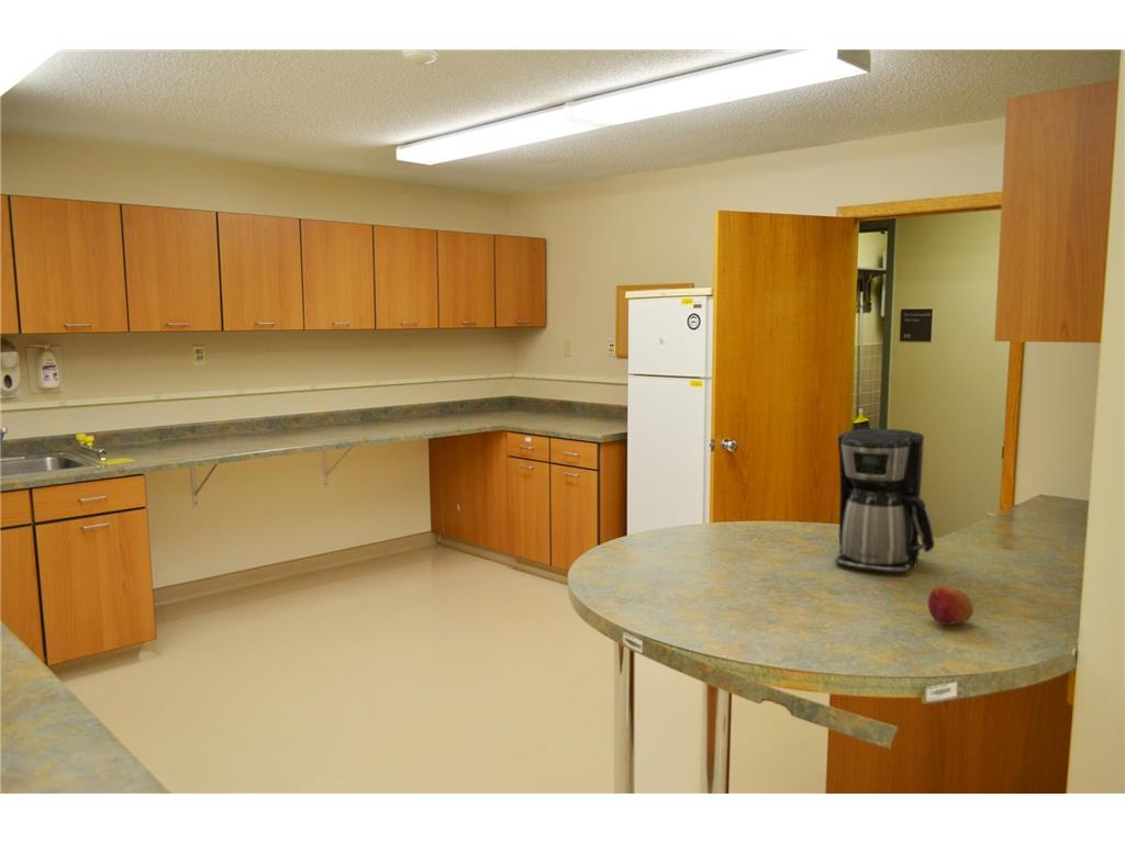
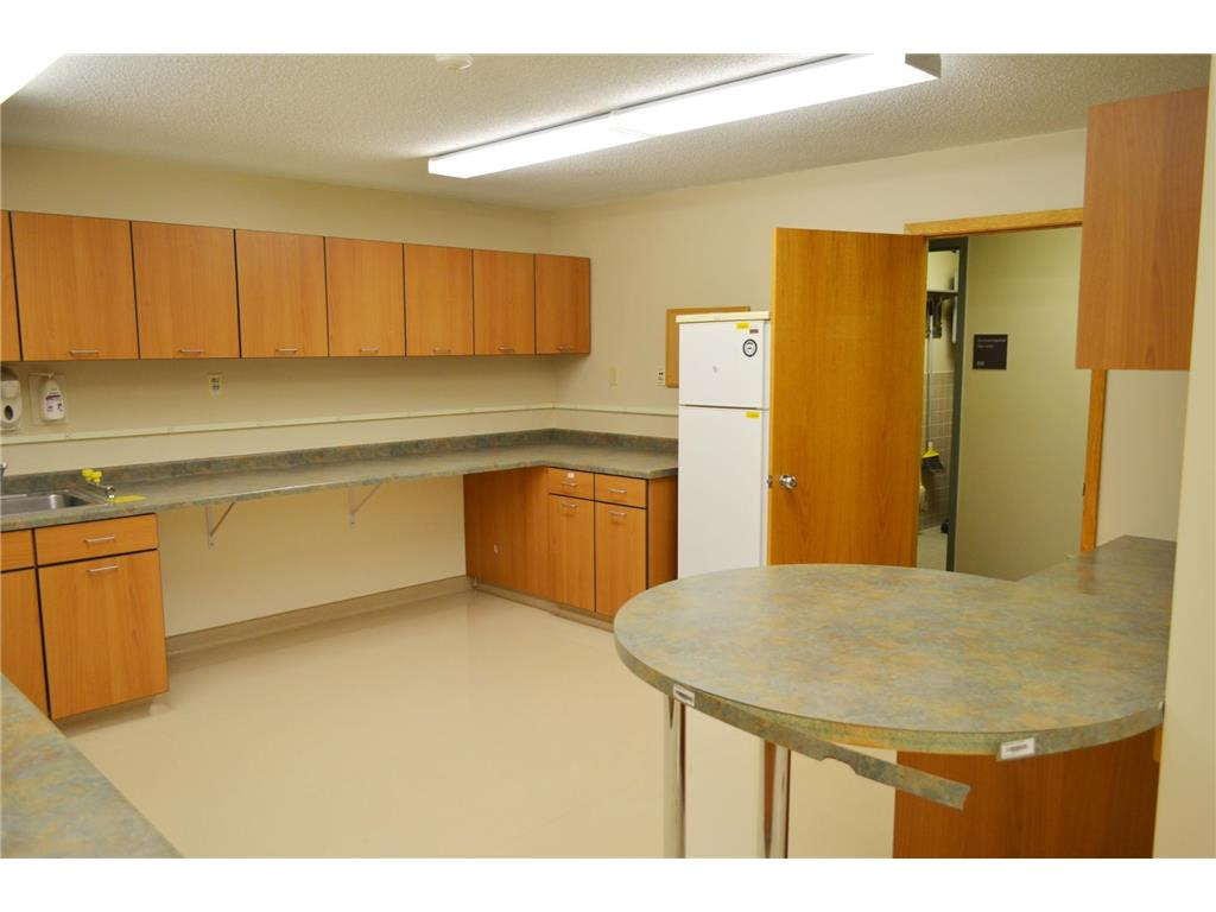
- coffee maker (891, 495)
- fruit (950, 605)
